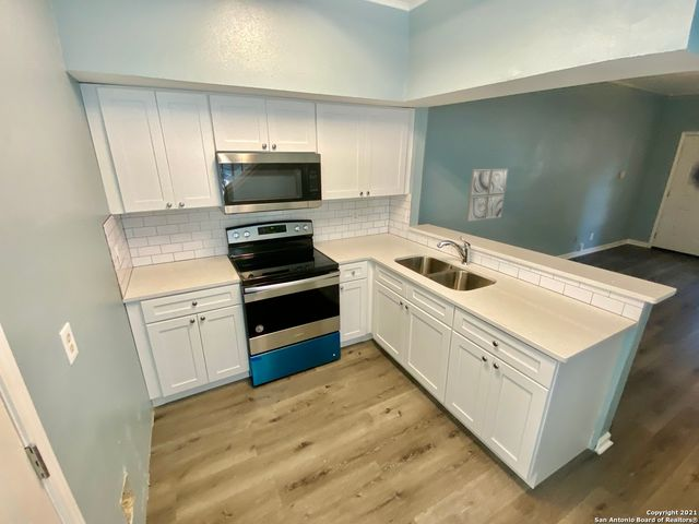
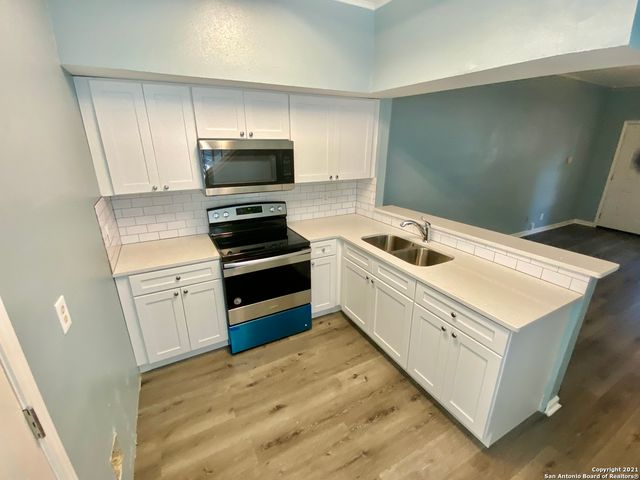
- wall art (487, 195)
